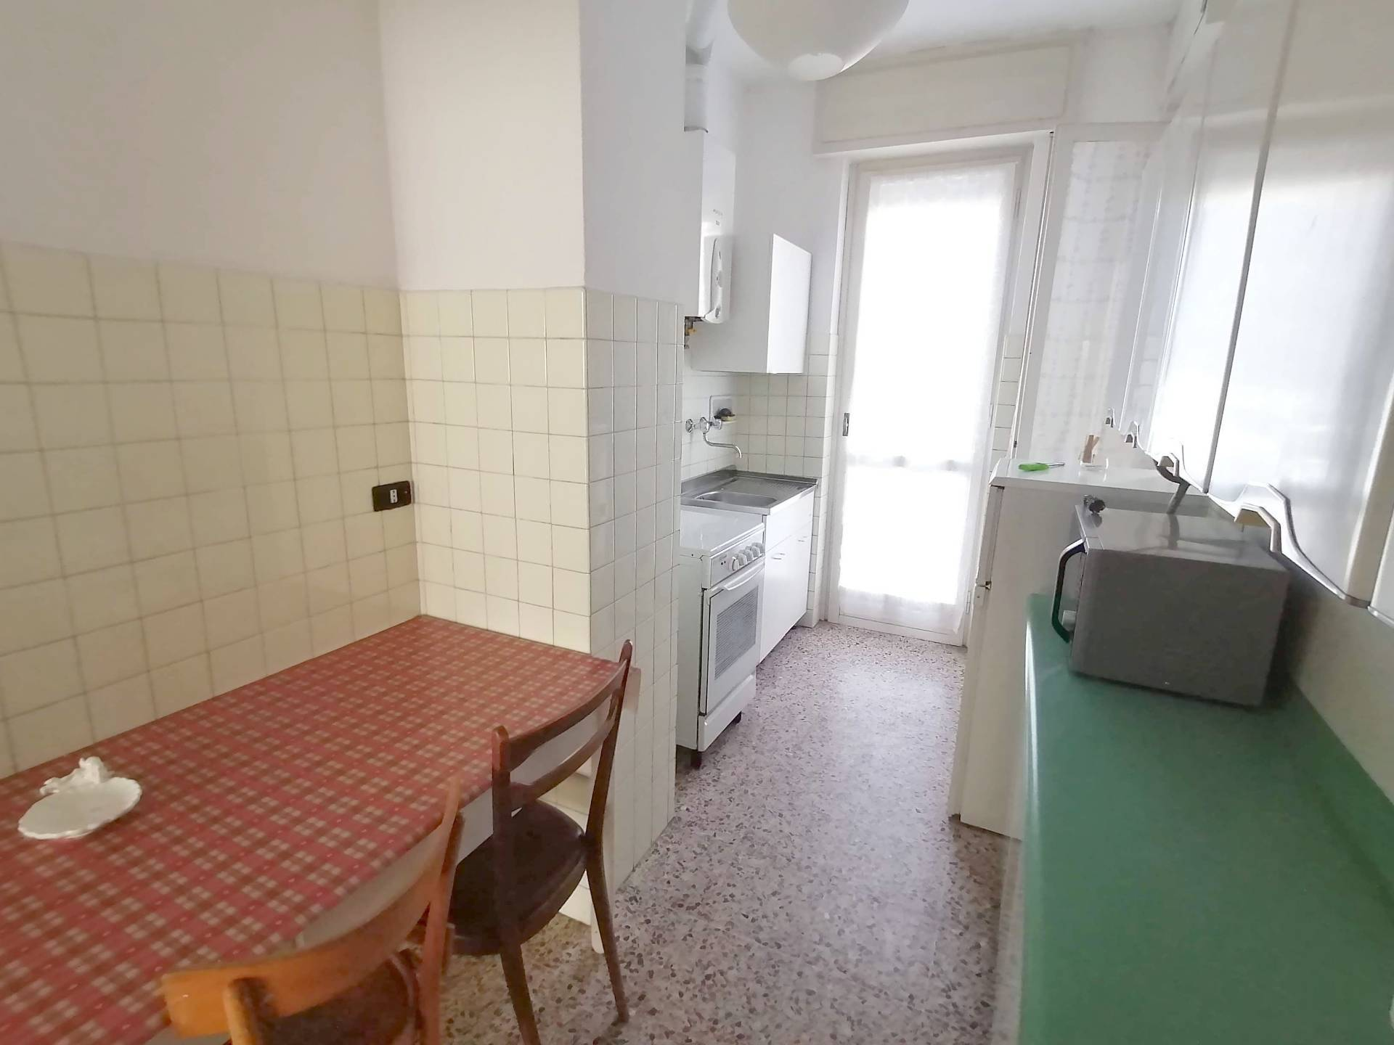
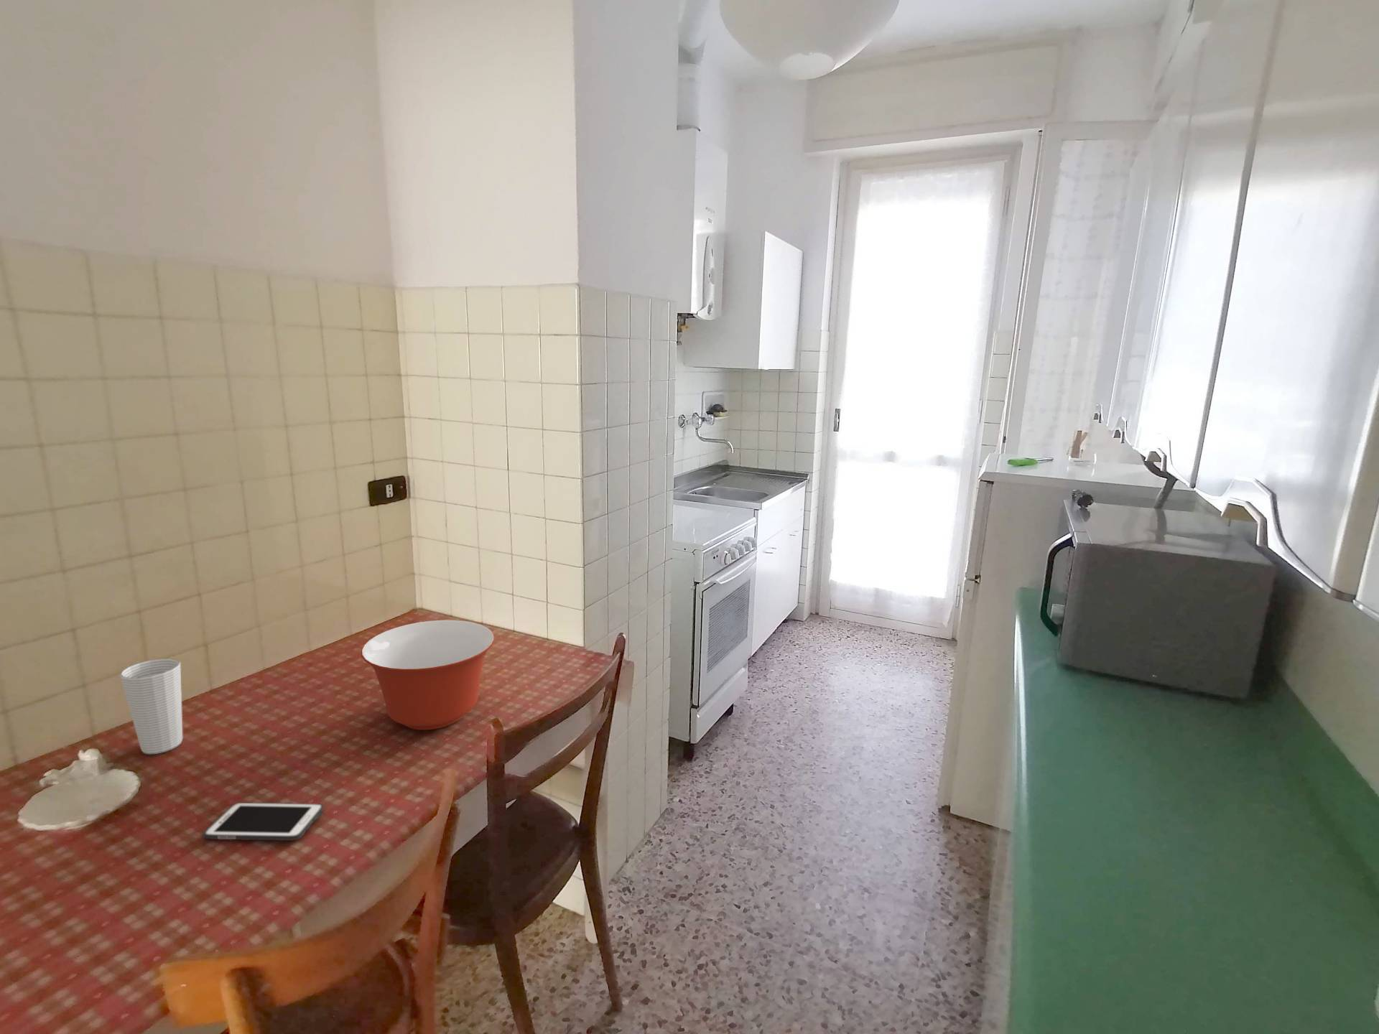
+ cup (156, 707)
+ mixing bowl (432, 679)
+ cell phone (265, 821)
